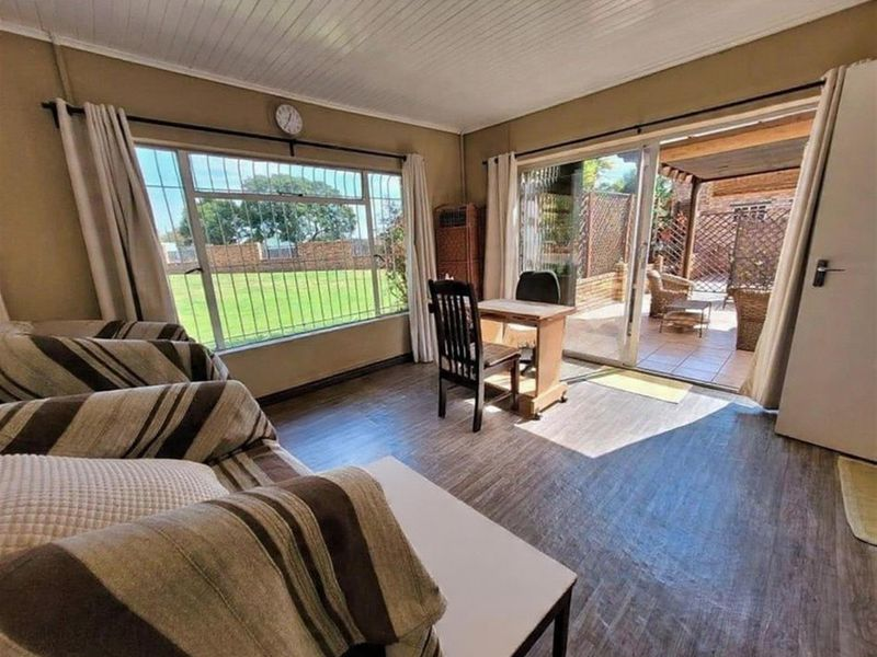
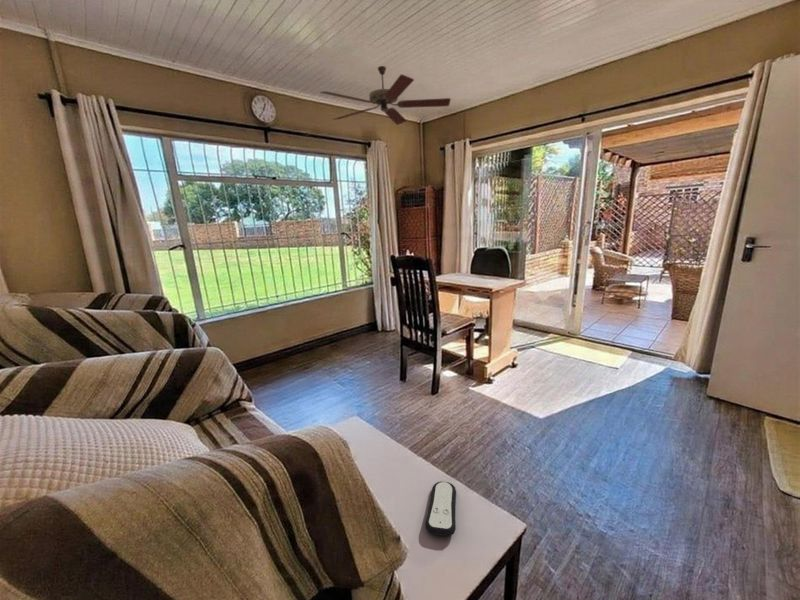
+ remote control (442, 506)
+ ceiling fan (387, 89)
